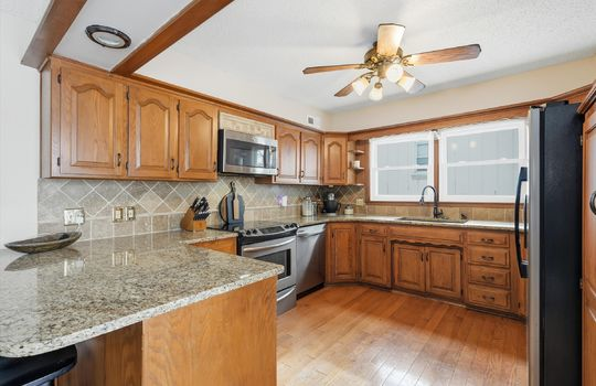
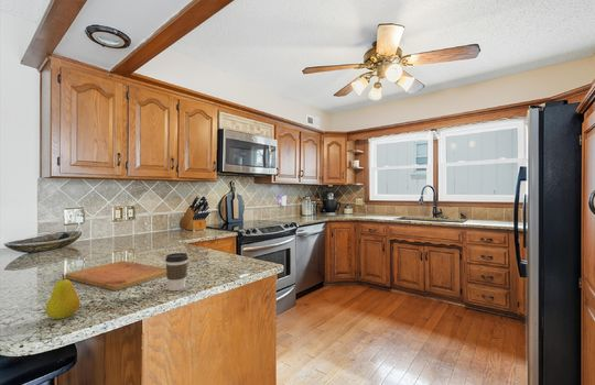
+ fruit (63, 295)
+ cutting board (119, 273)
+ coffee cup (176, 271)
